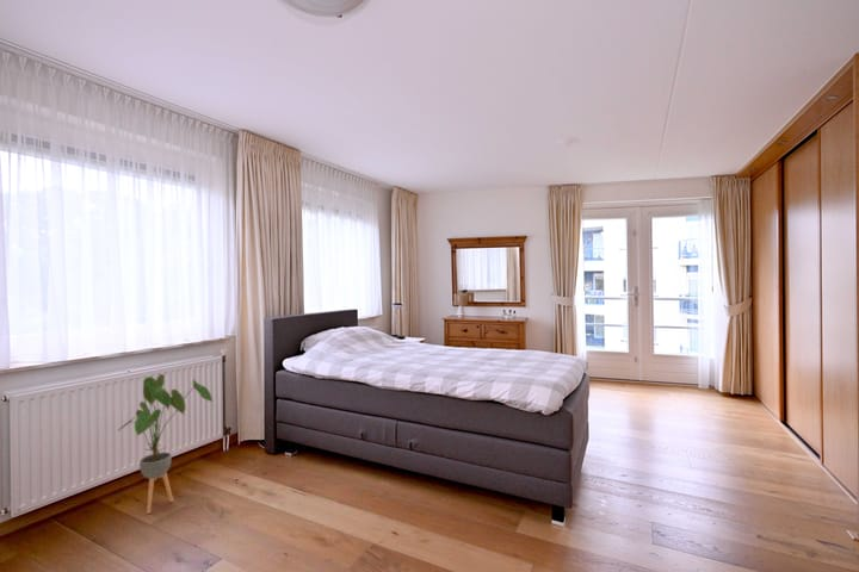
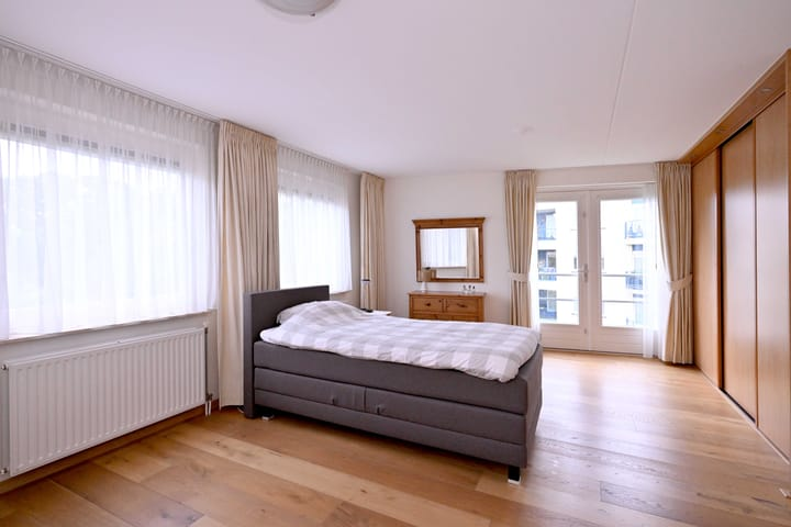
- house plant (159, 437)
